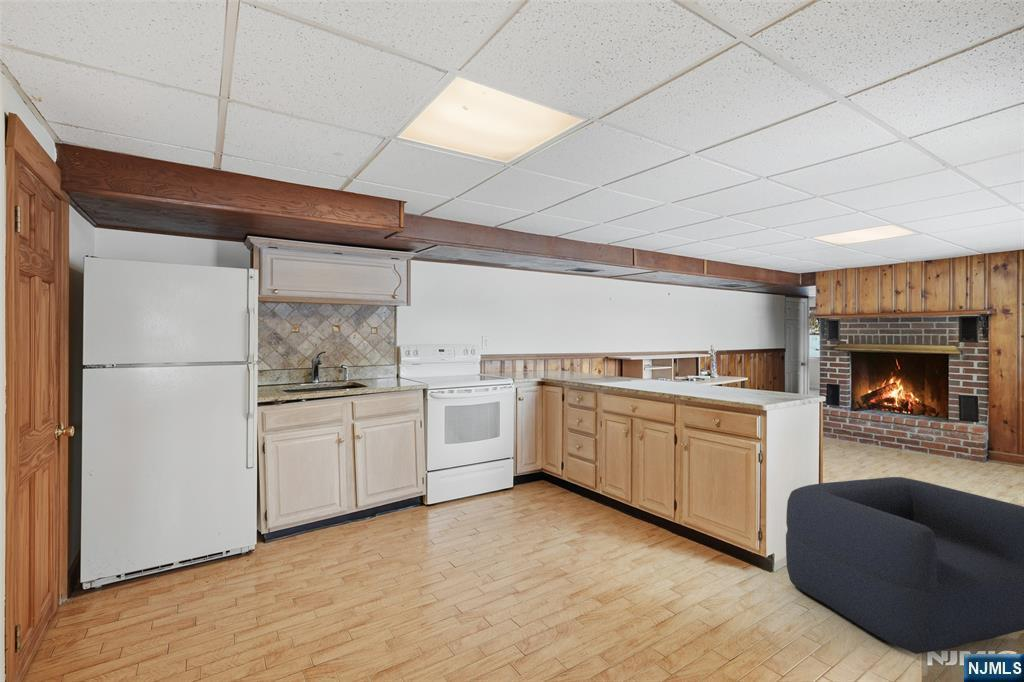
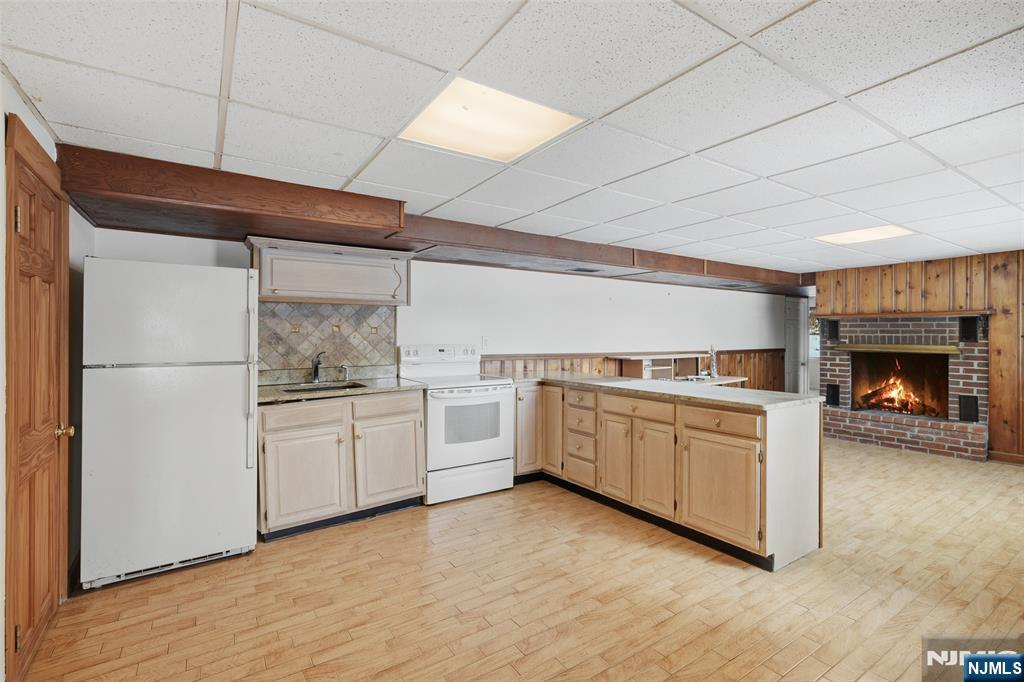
- armchair (900, 549)
